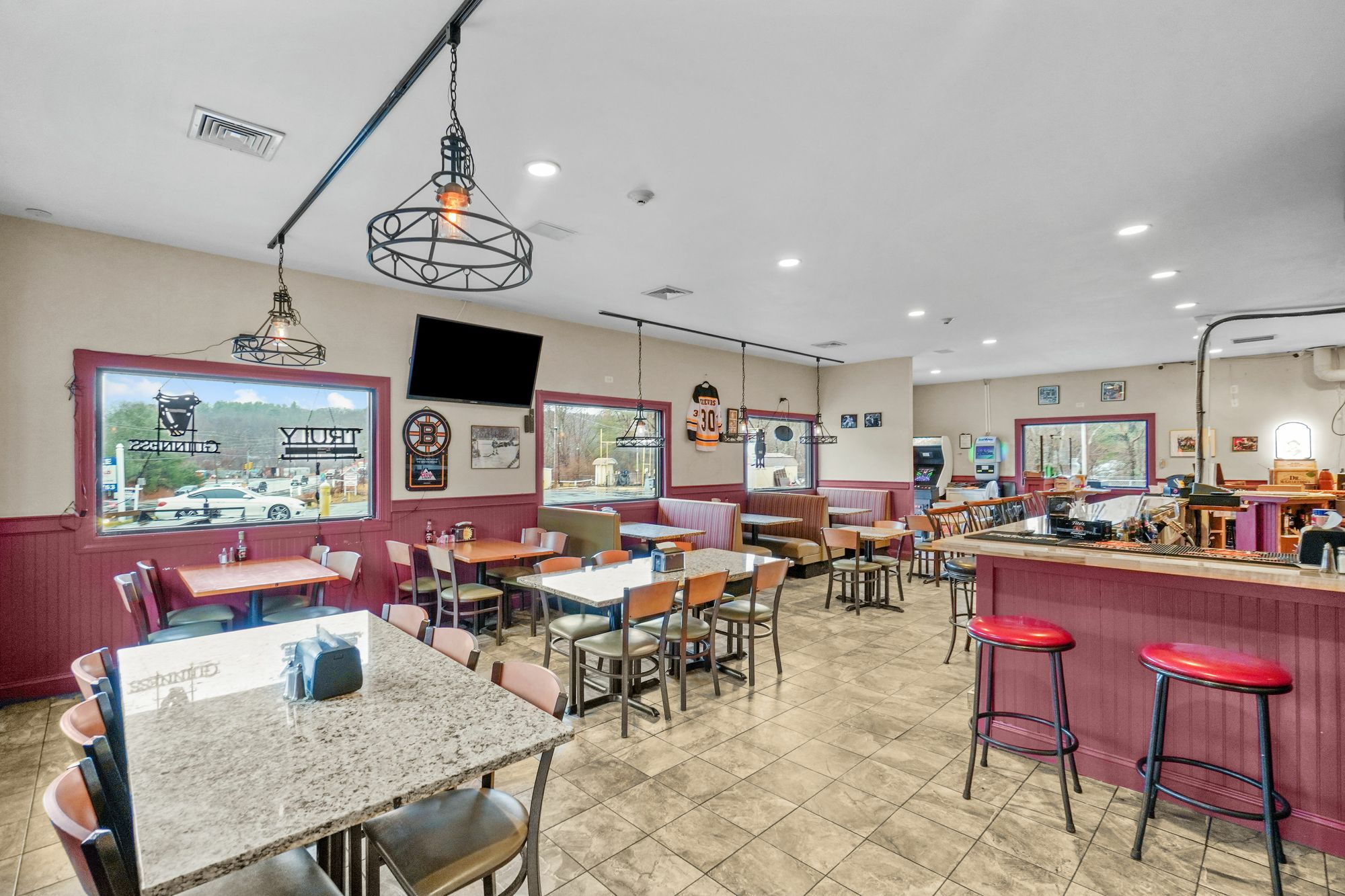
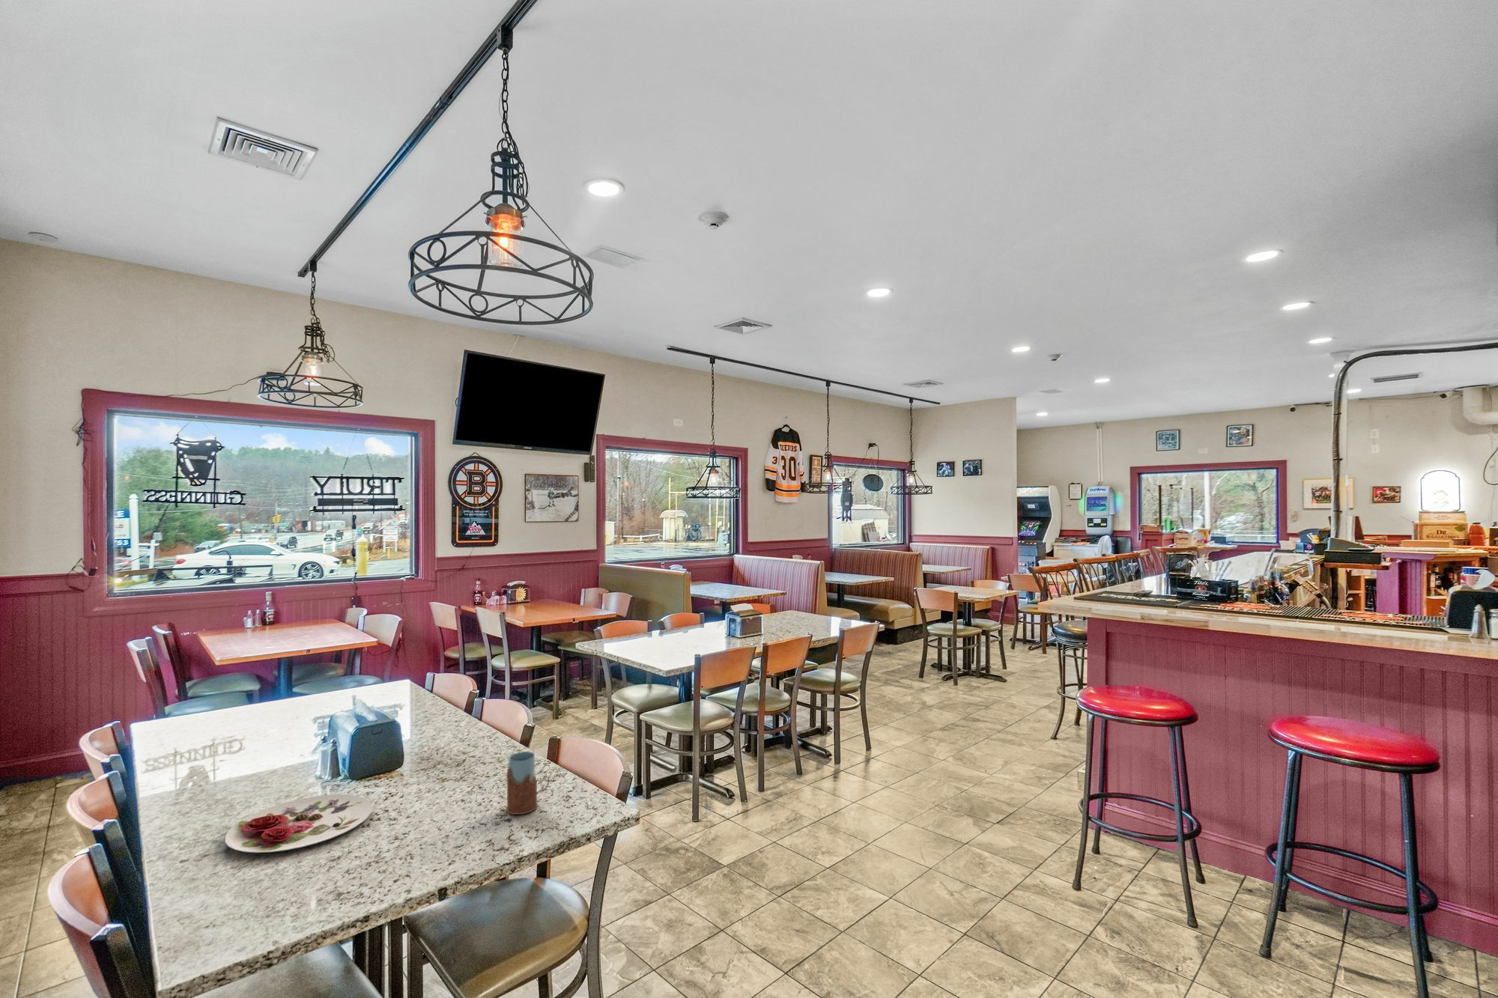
+ drinking glass (528, 780)
+ plate (302, 820)
